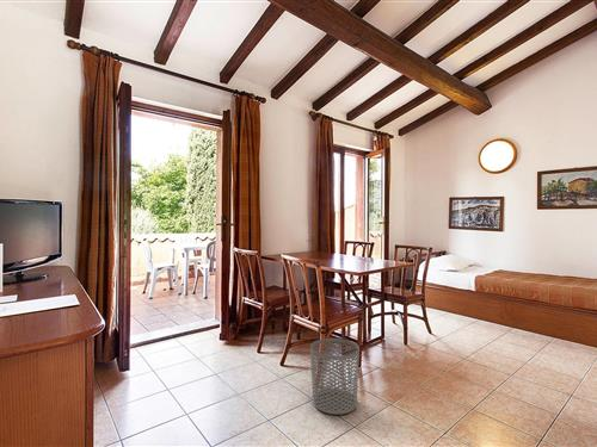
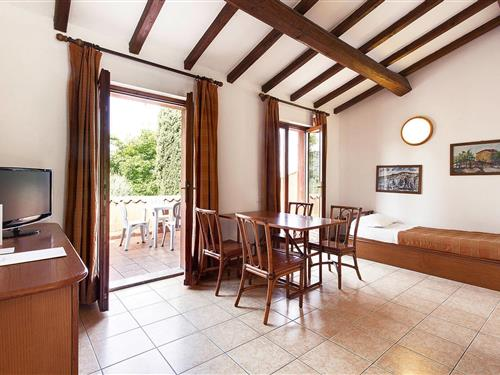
- waste bin (334, 374)
